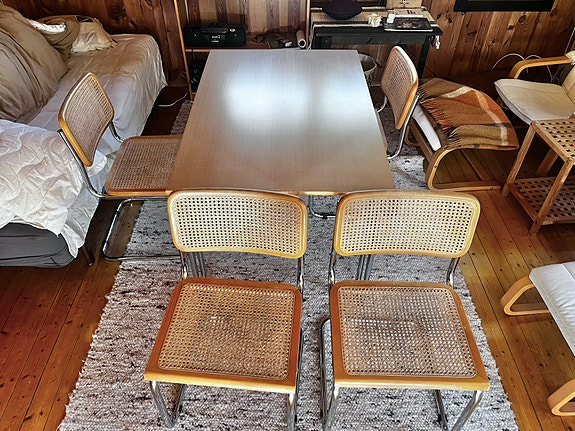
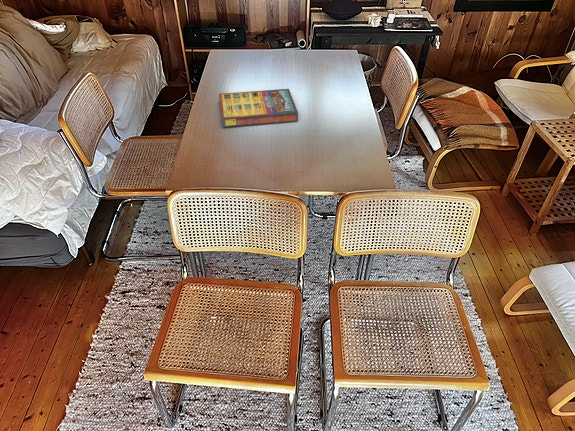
+ game compilation box (257, 107)
